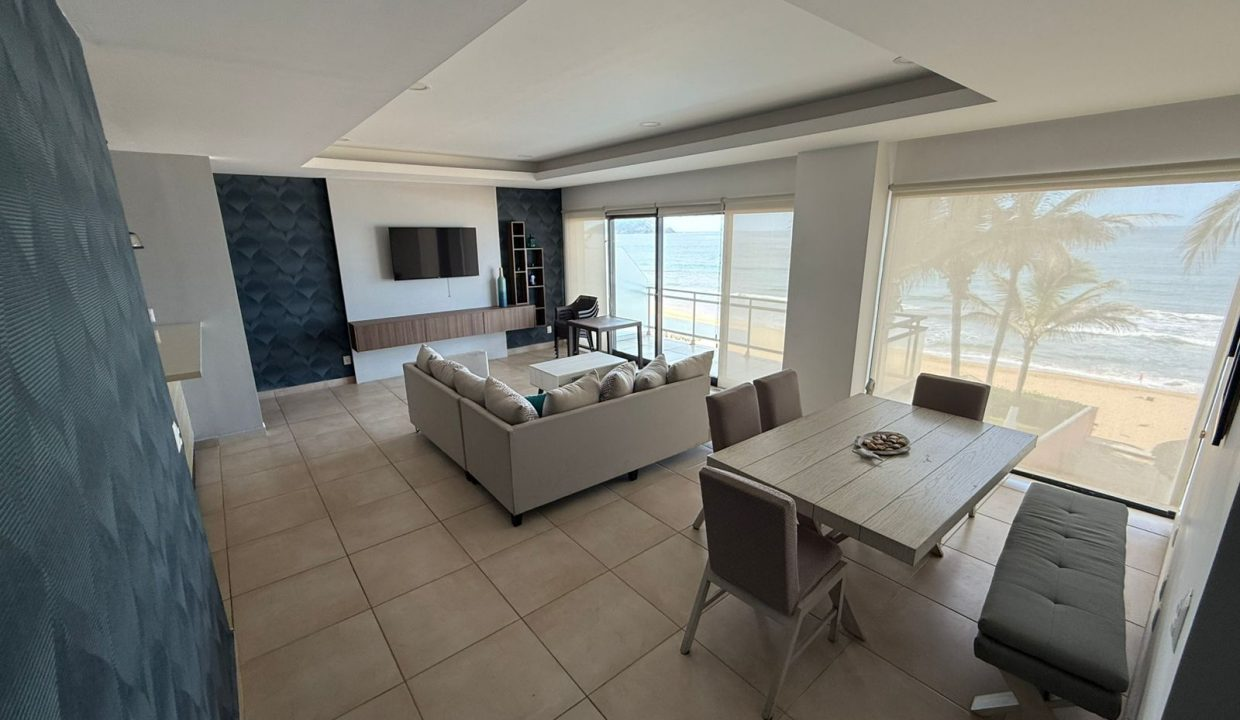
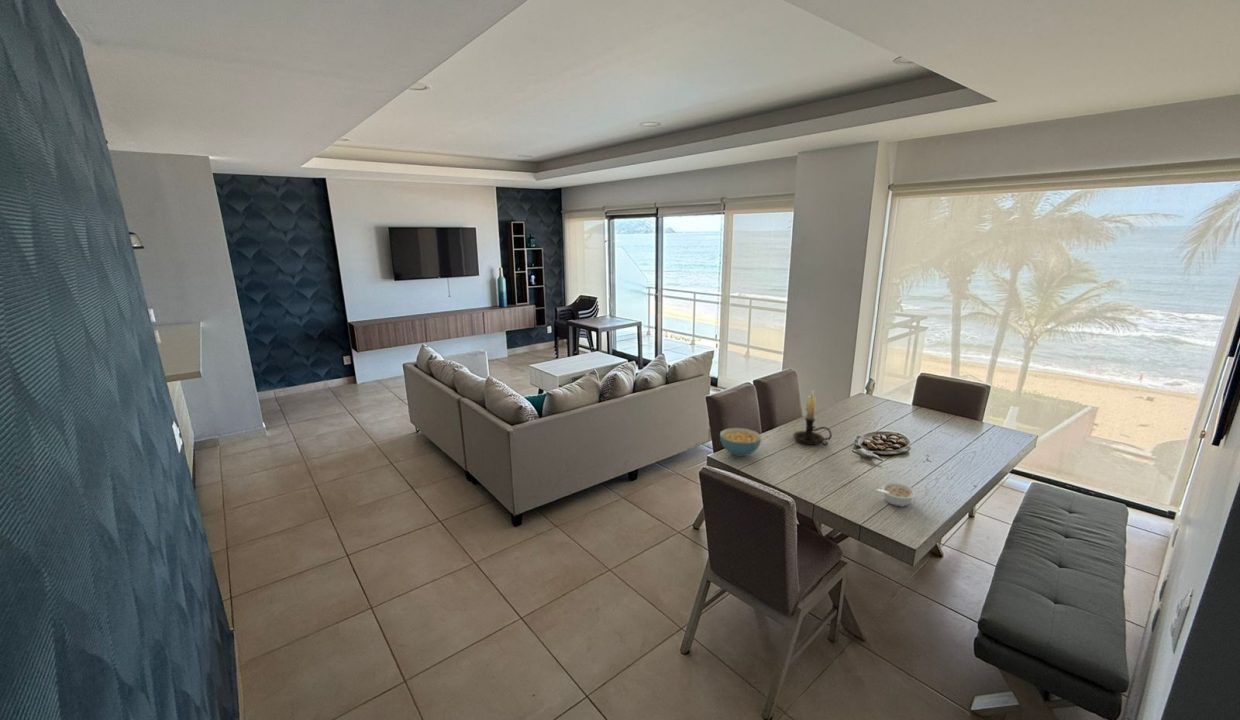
+ cereal bowl (739, 444)
+ legume (897, 494)
+ candle holder (813, 416)
